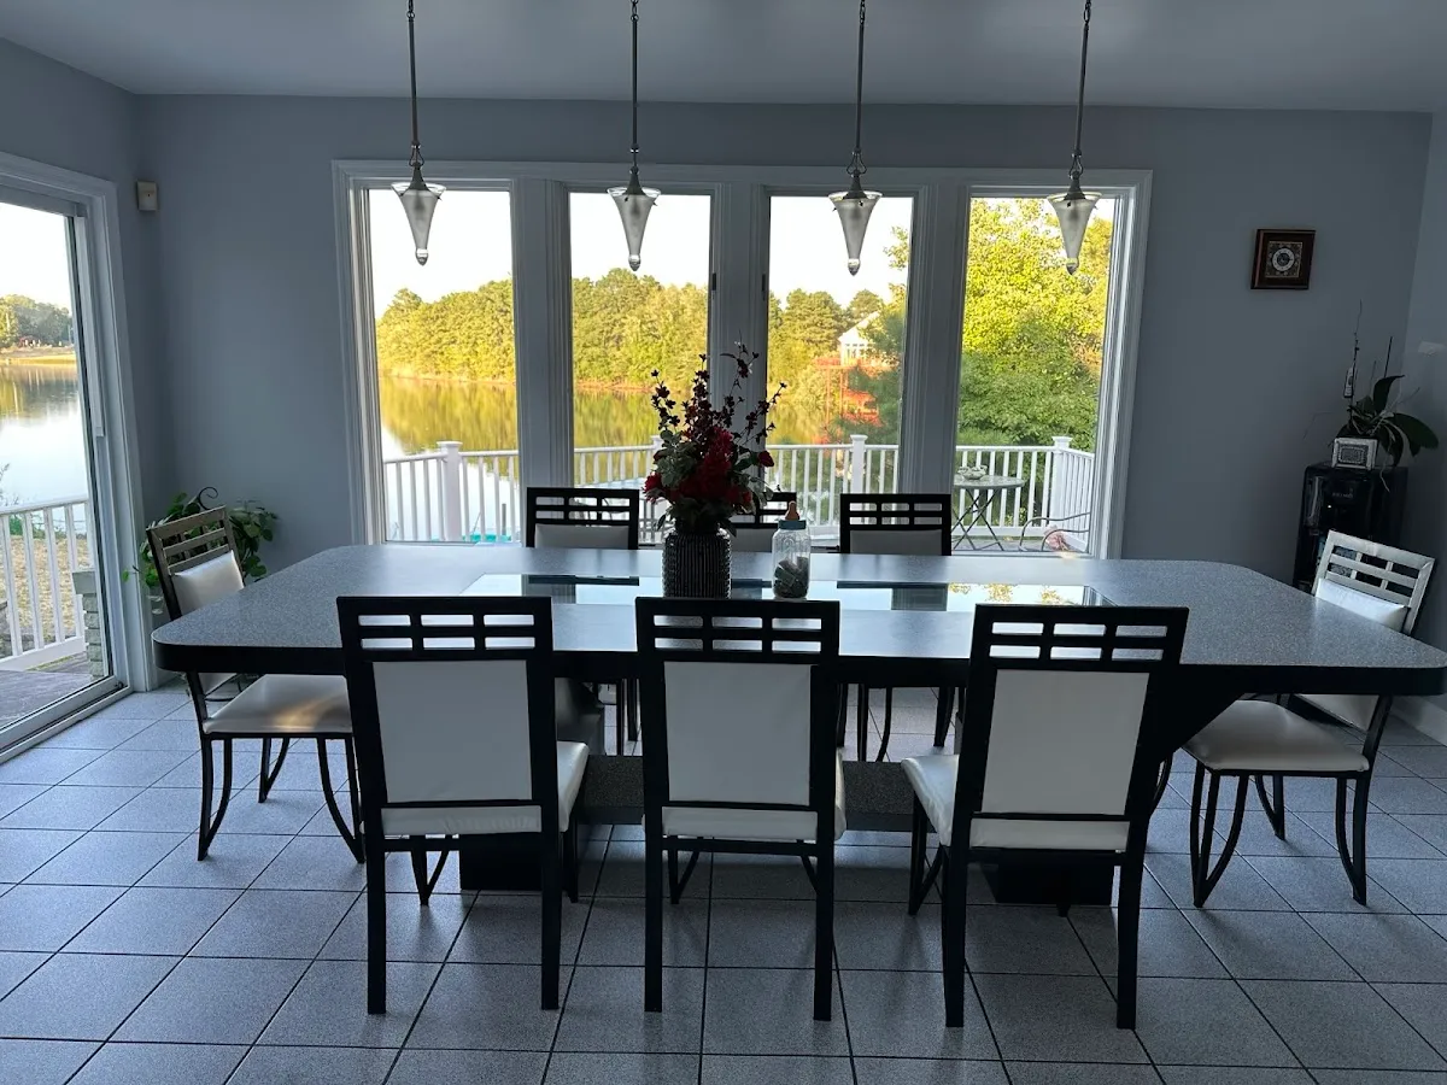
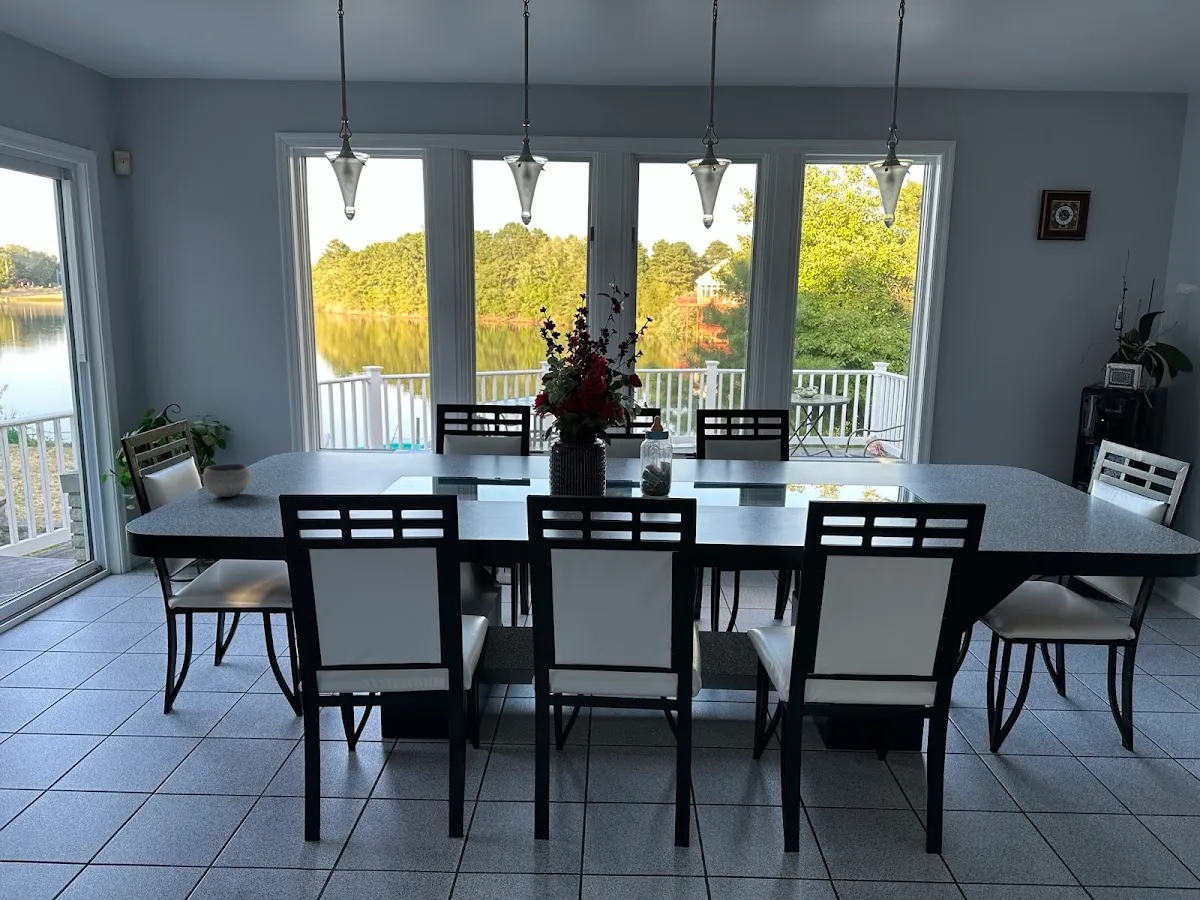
+ bowl (226, 481)
